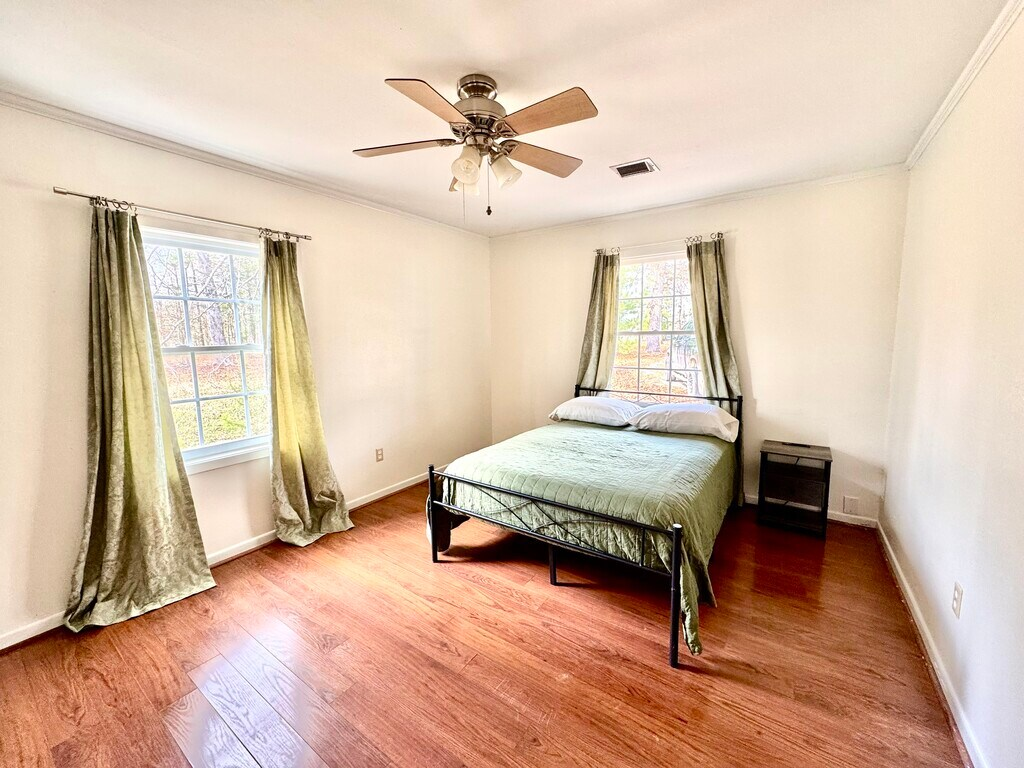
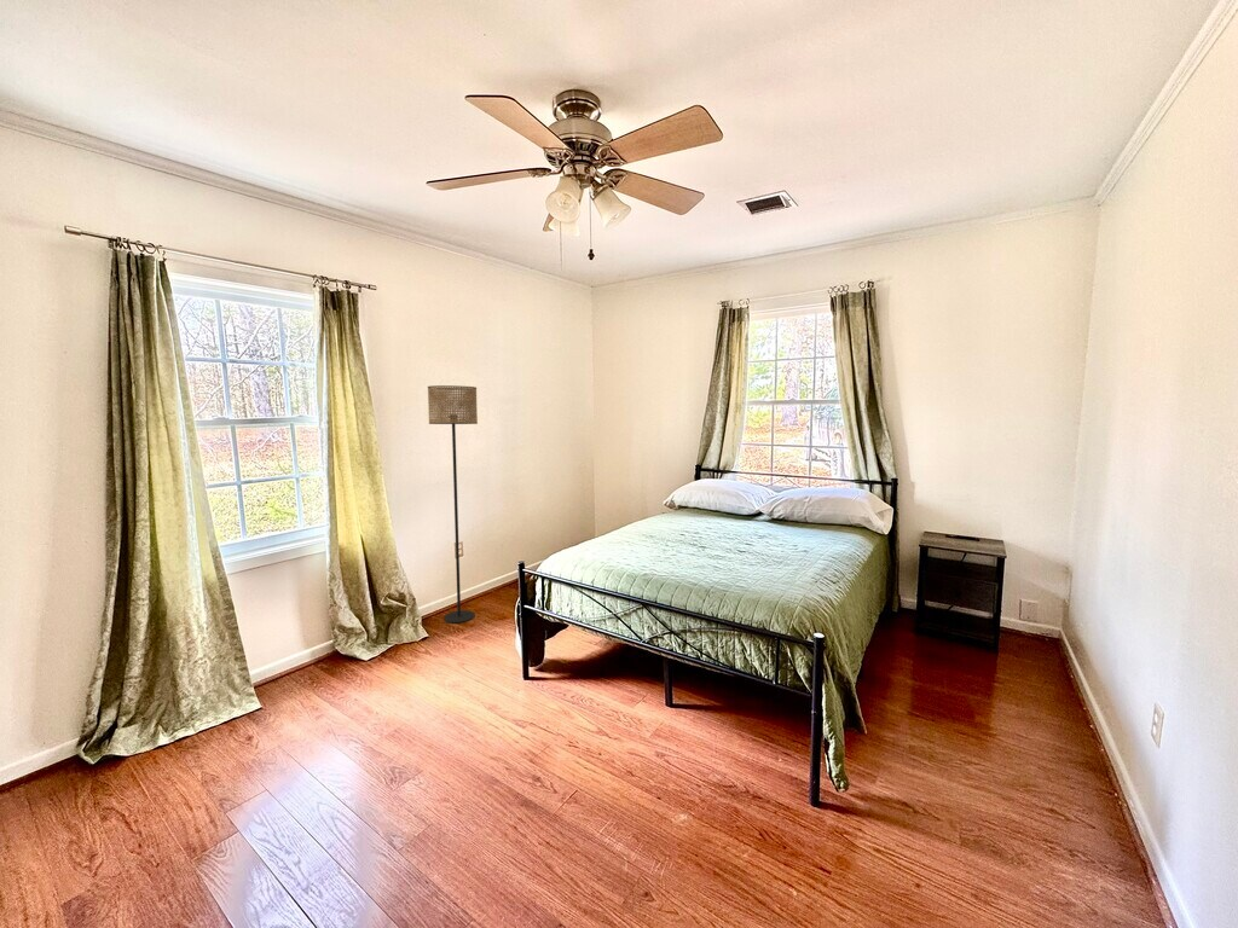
+ floor lamp (456, 504)
